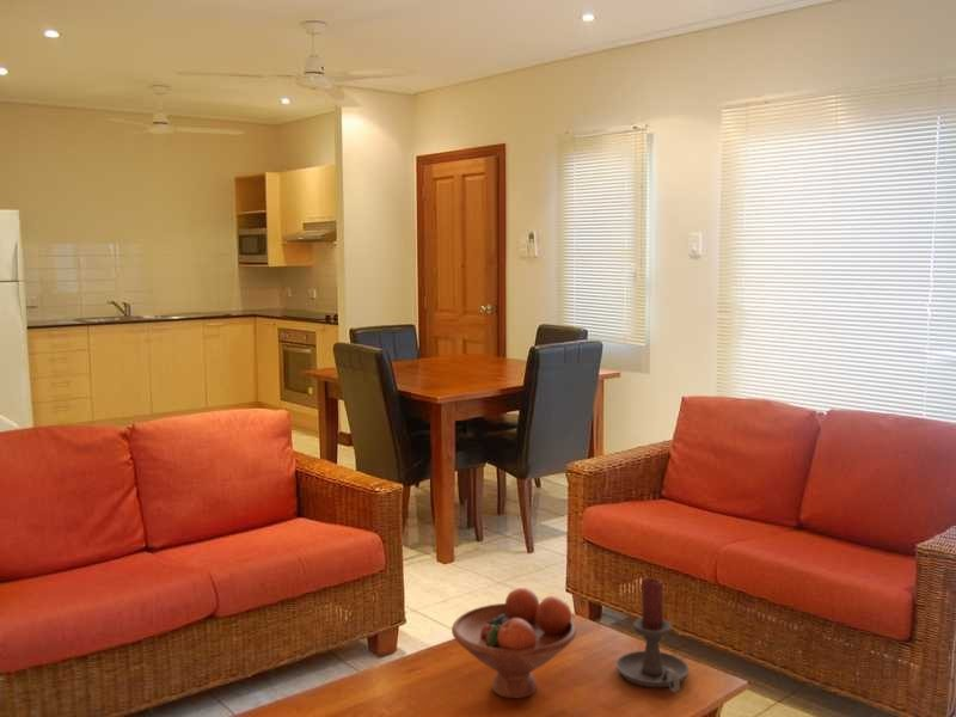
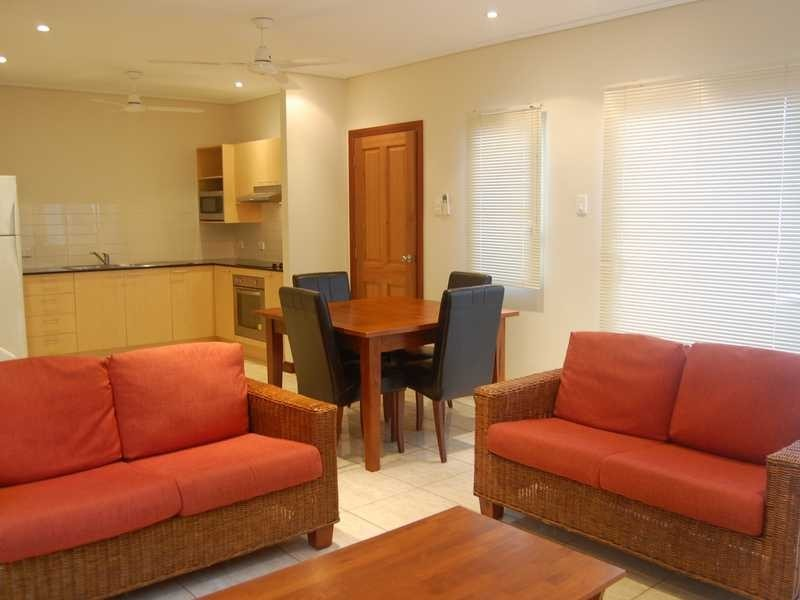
- fruit bowl (514, 644)
- candle holder (656, 630)
